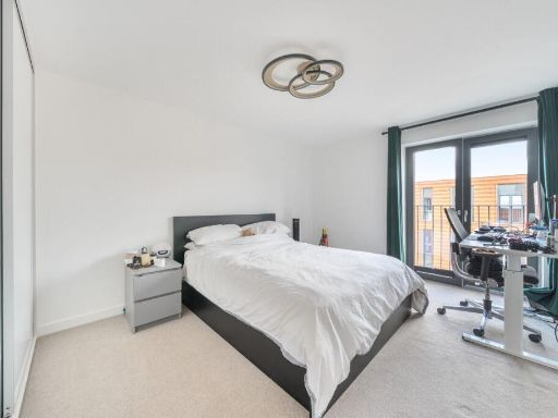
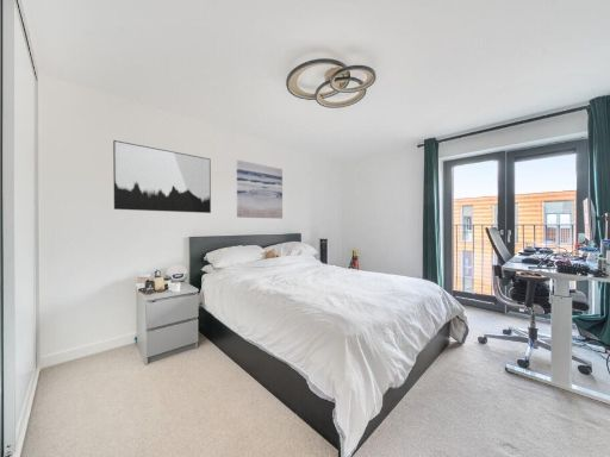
+ wall art (260, 190)
+ wall art (167, 181)
